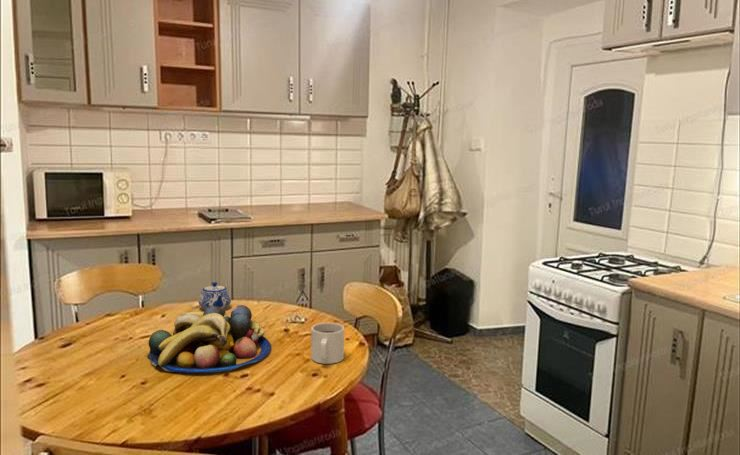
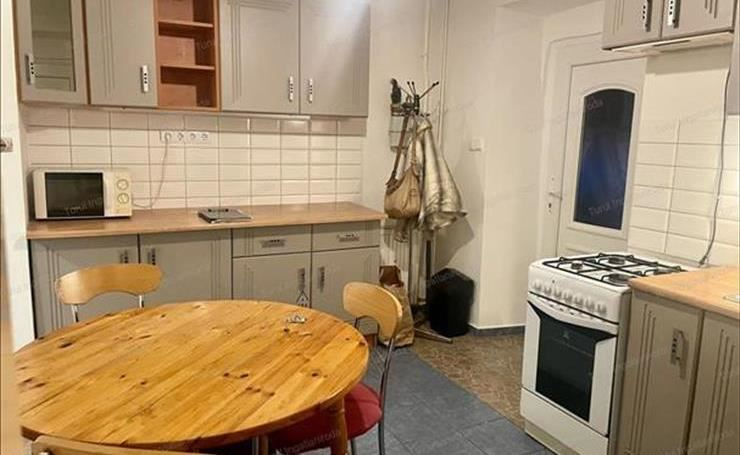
- mug (328, 344)
- fruit bowl (212, 331)
- teapot (215, 295)
